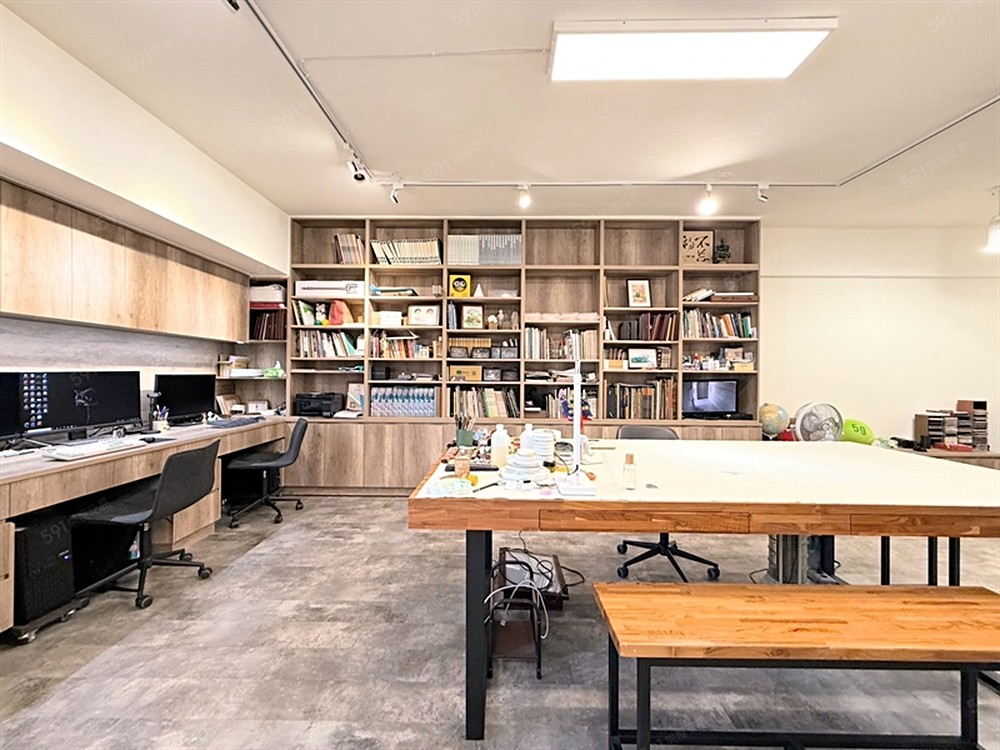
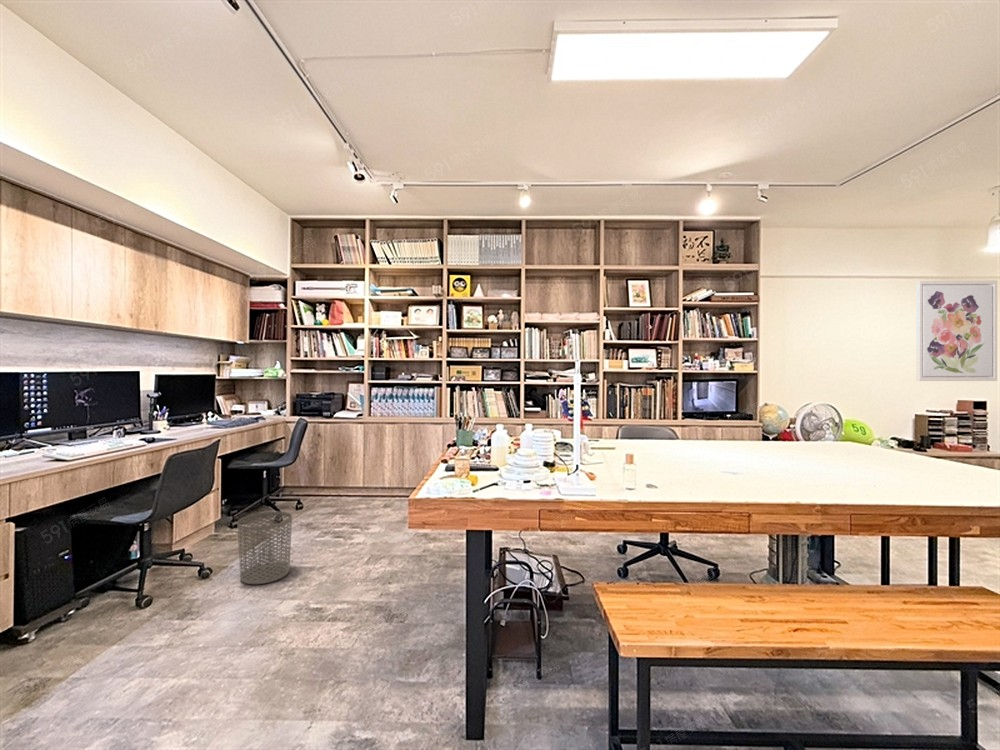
+ waste bin (265, 547)
+ wall art (956, 331)
